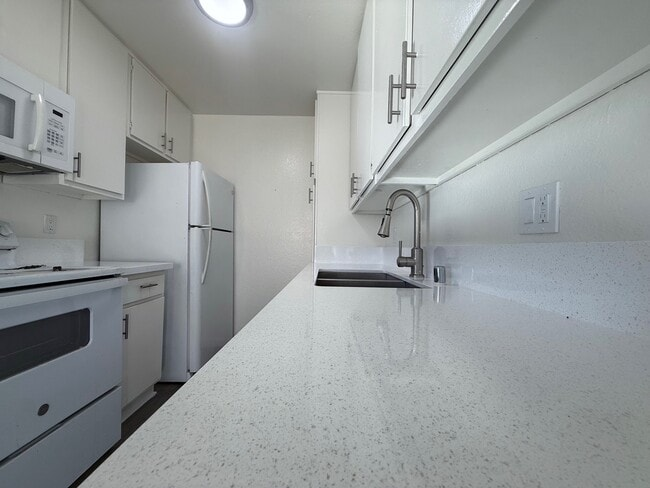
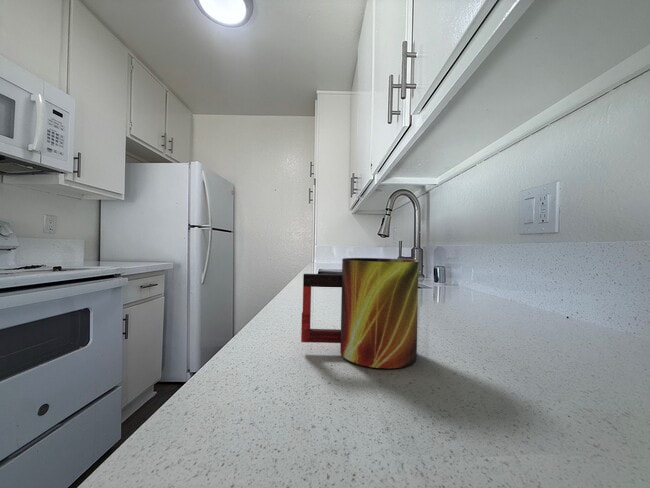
+ mug (364, 307)
